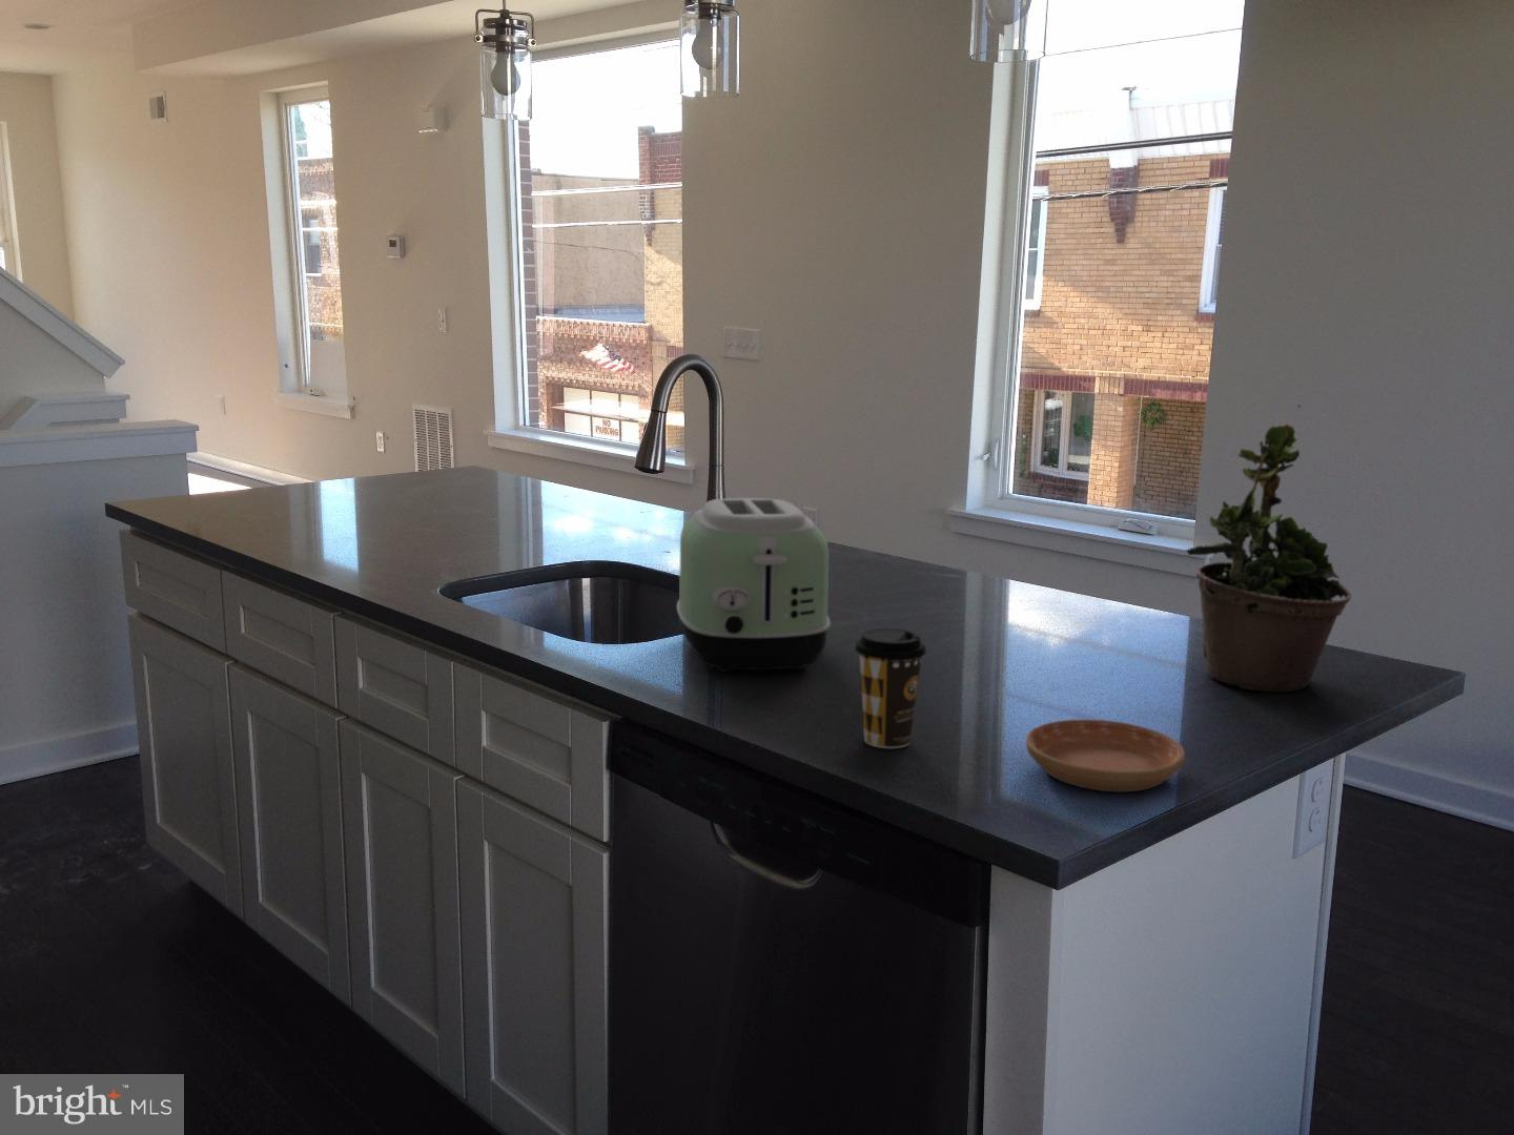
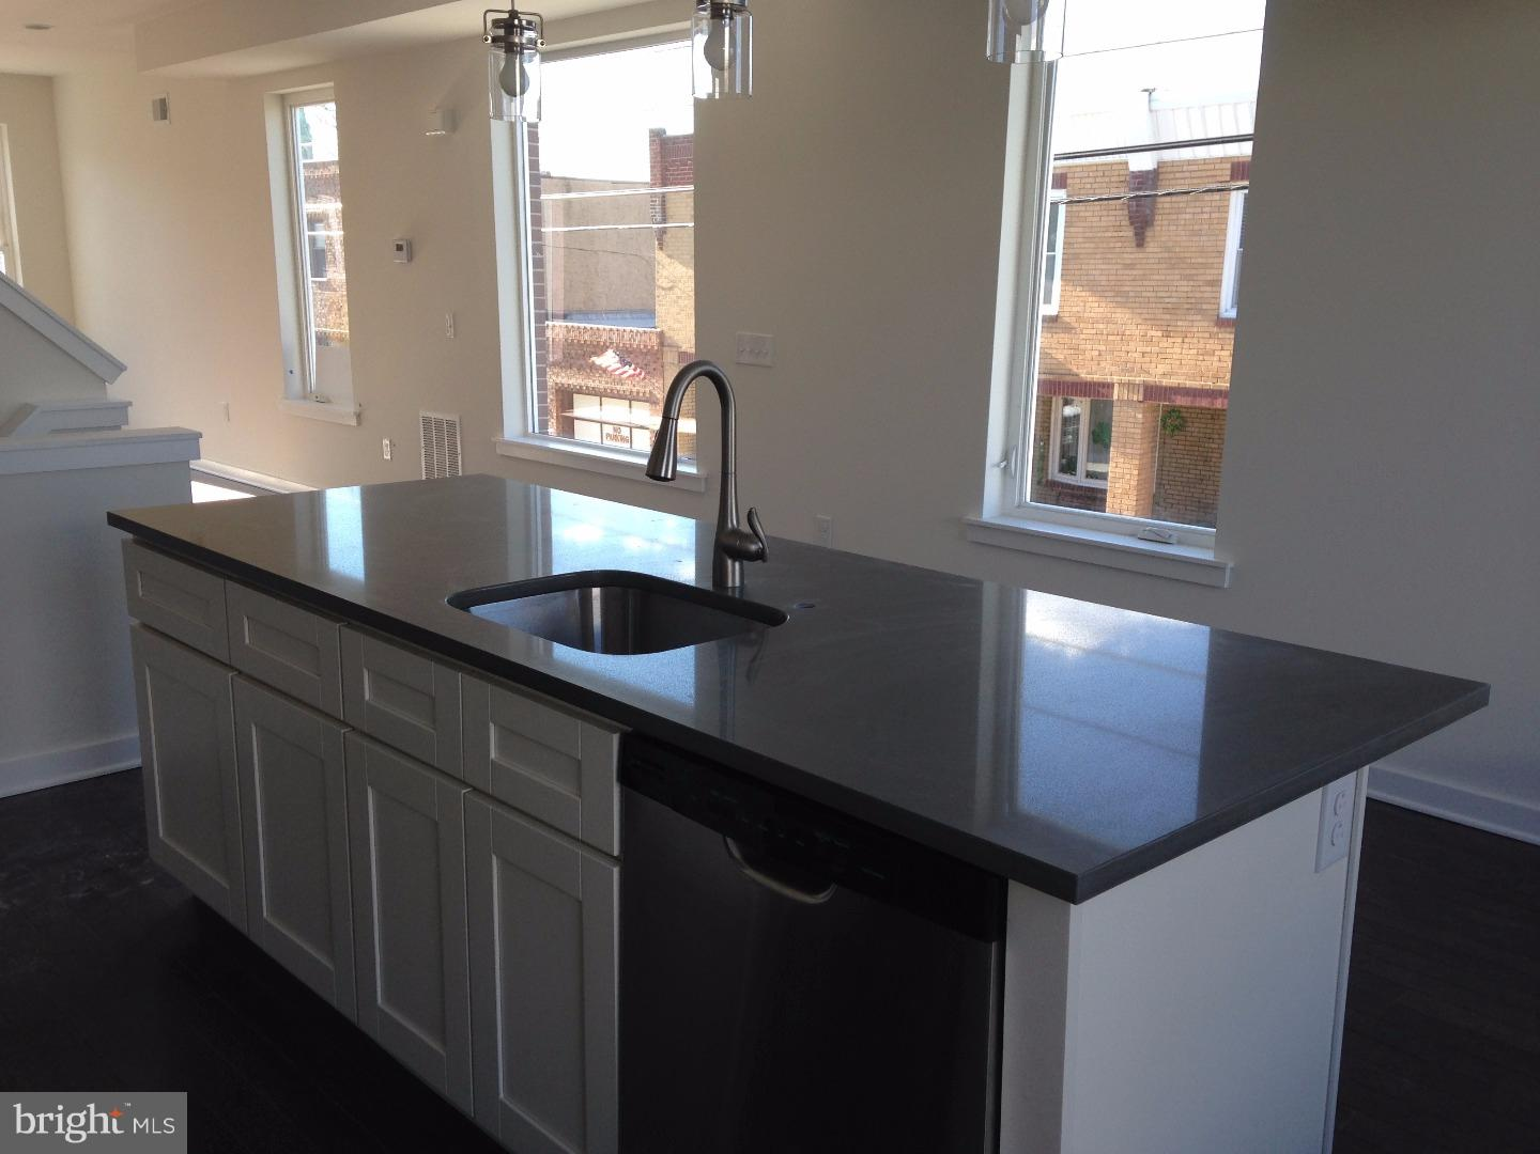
- potted plant (1278, 545)
- coffee cup (888, 688)
- toaster (752, 581)
- saucer (1103, 756)
